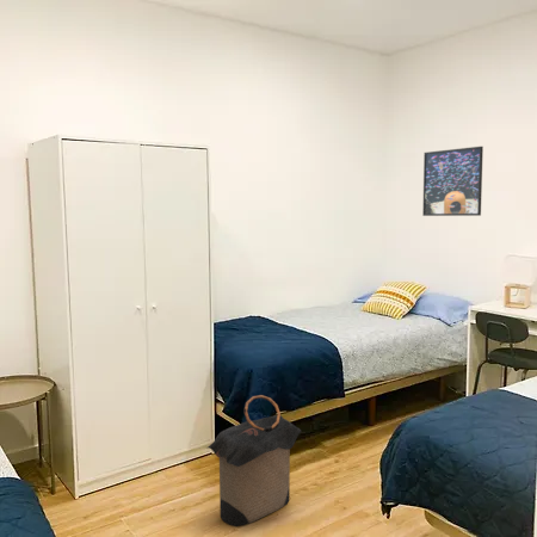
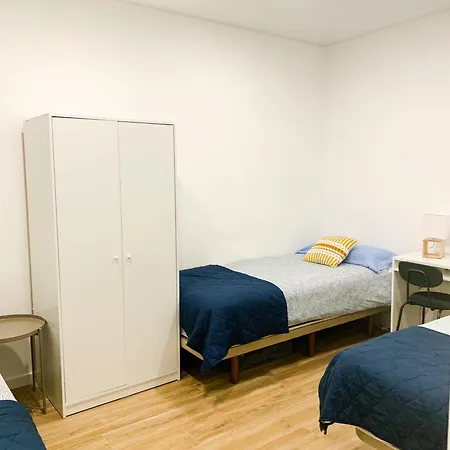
- laundry hamper (255, 456)
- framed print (451, 183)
